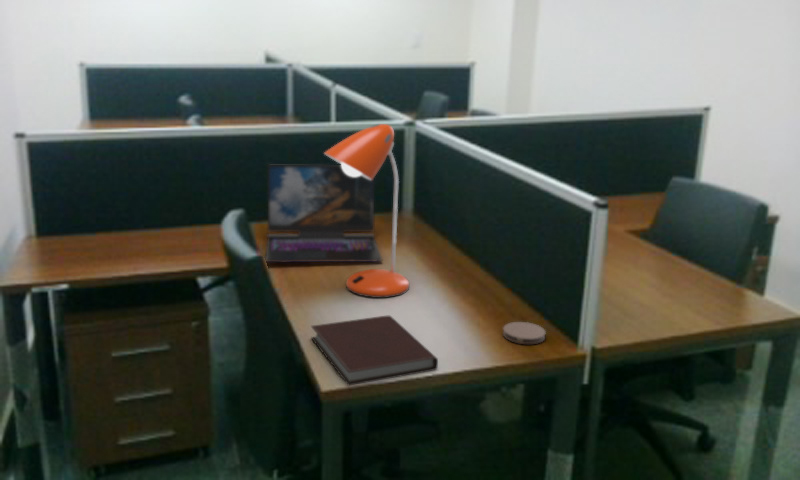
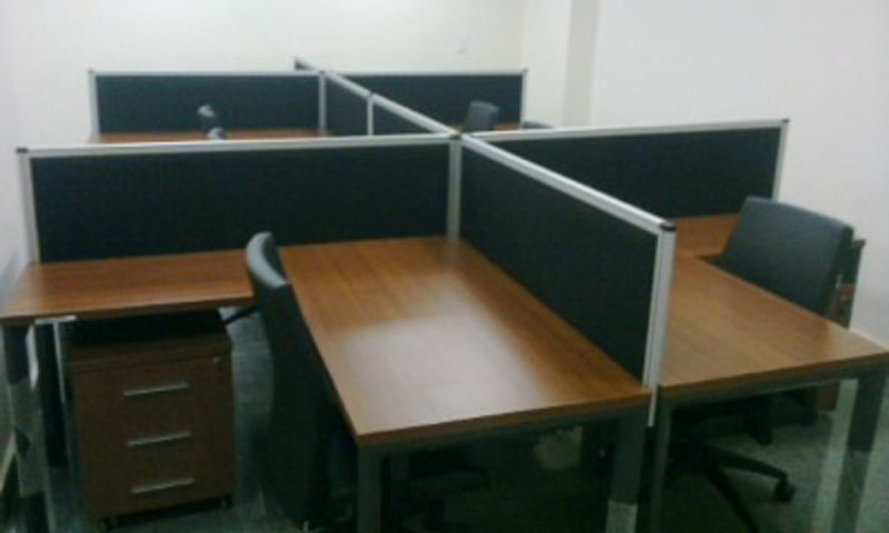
- laptop (322, 212)
- desk lamp (393, 209)
- notebook (371, 347)
- coaster (524, 332)
